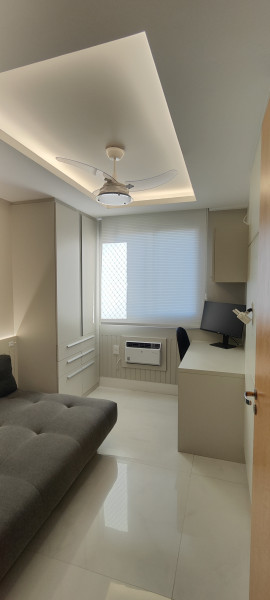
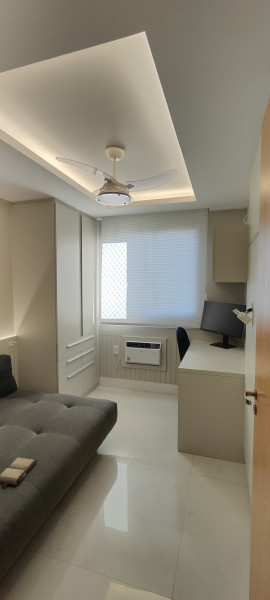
+ hardback book (18, 469)
